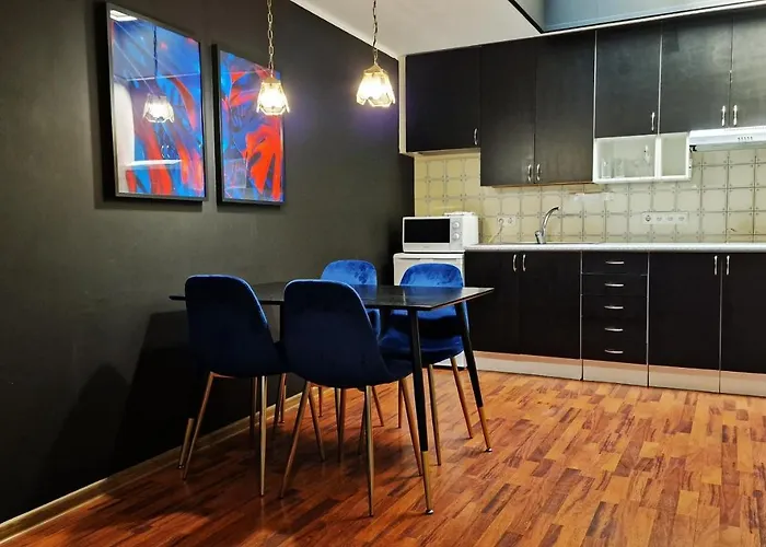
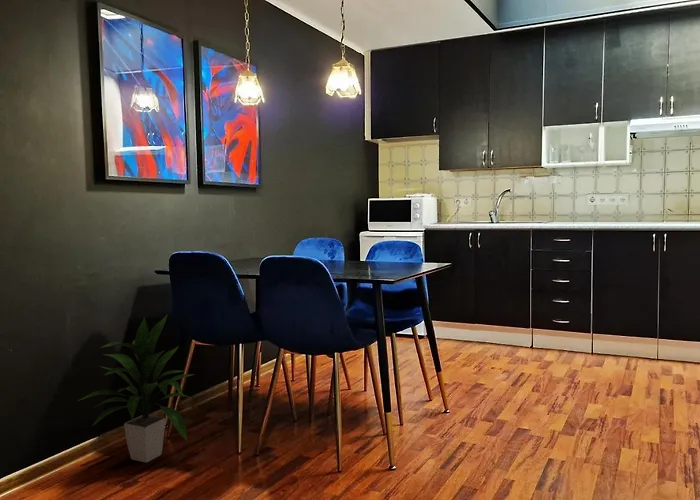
+ indoor plant (144, 390)
